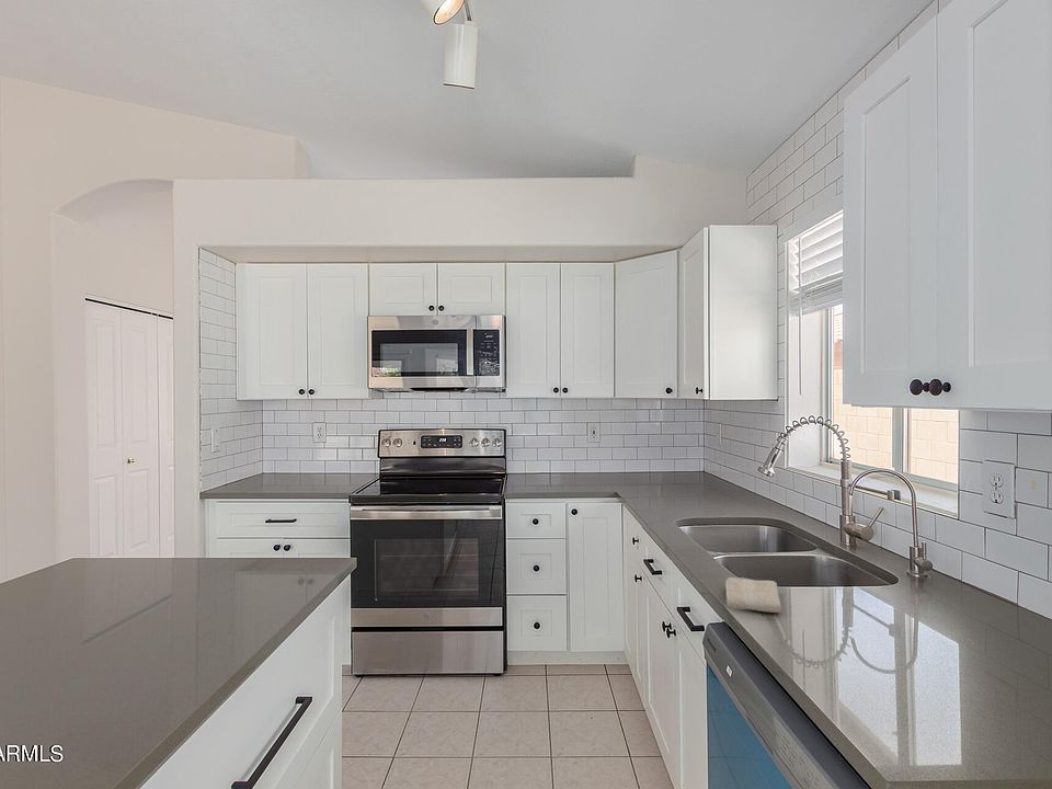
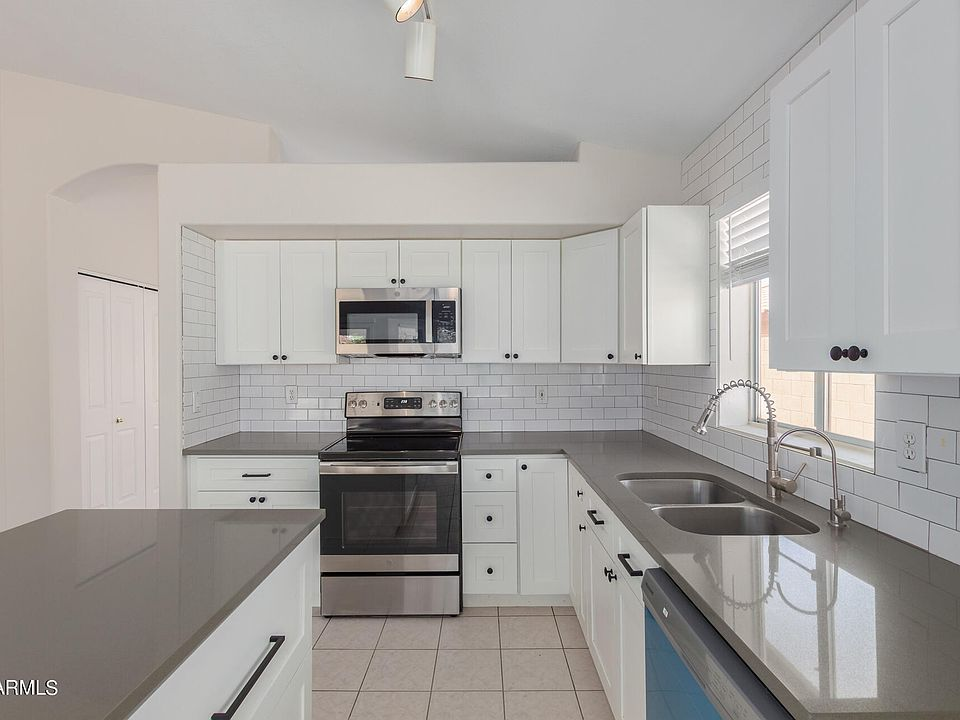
- washcloth (752, 593)
